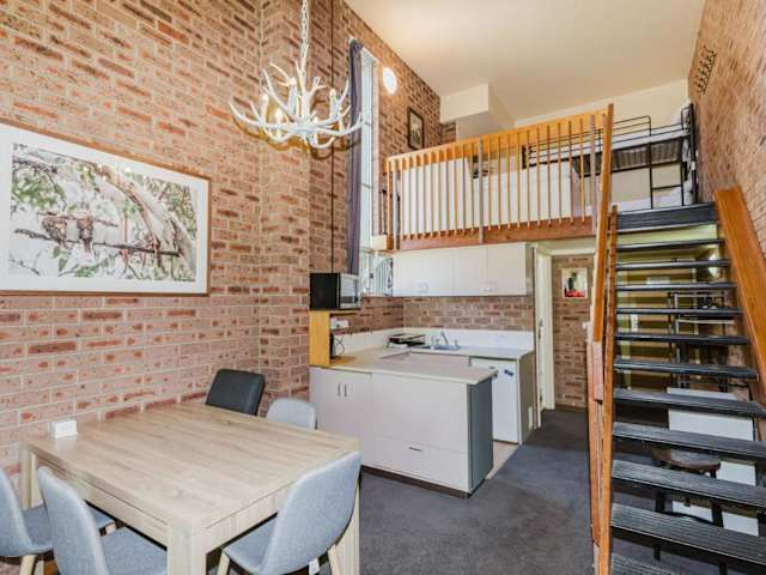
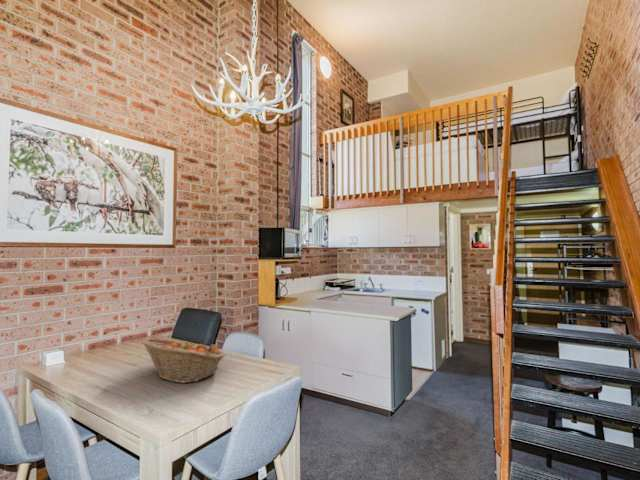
+ fruit basket (183, 354)
